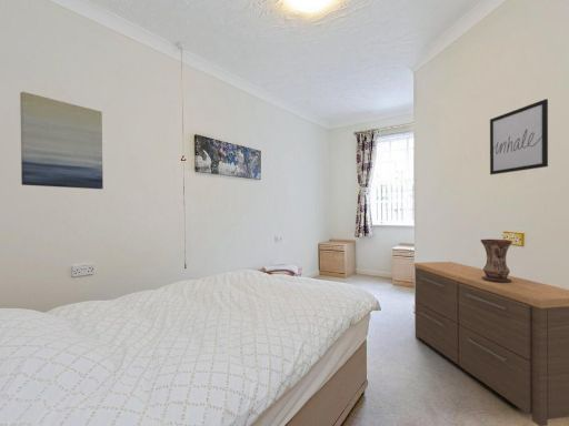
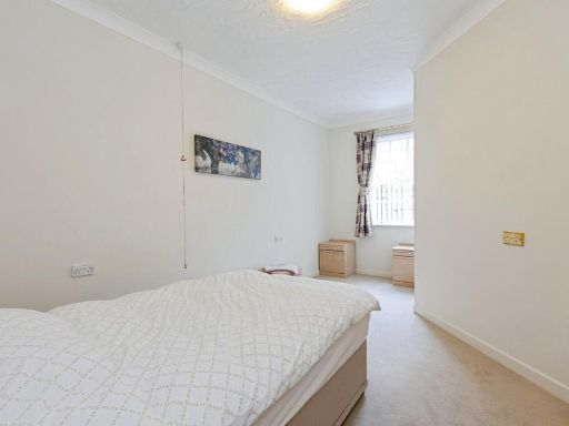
- wall art (516, 140)
- wall art (64, 144)
- vase (496, 260)
- dresser (479, 322)
